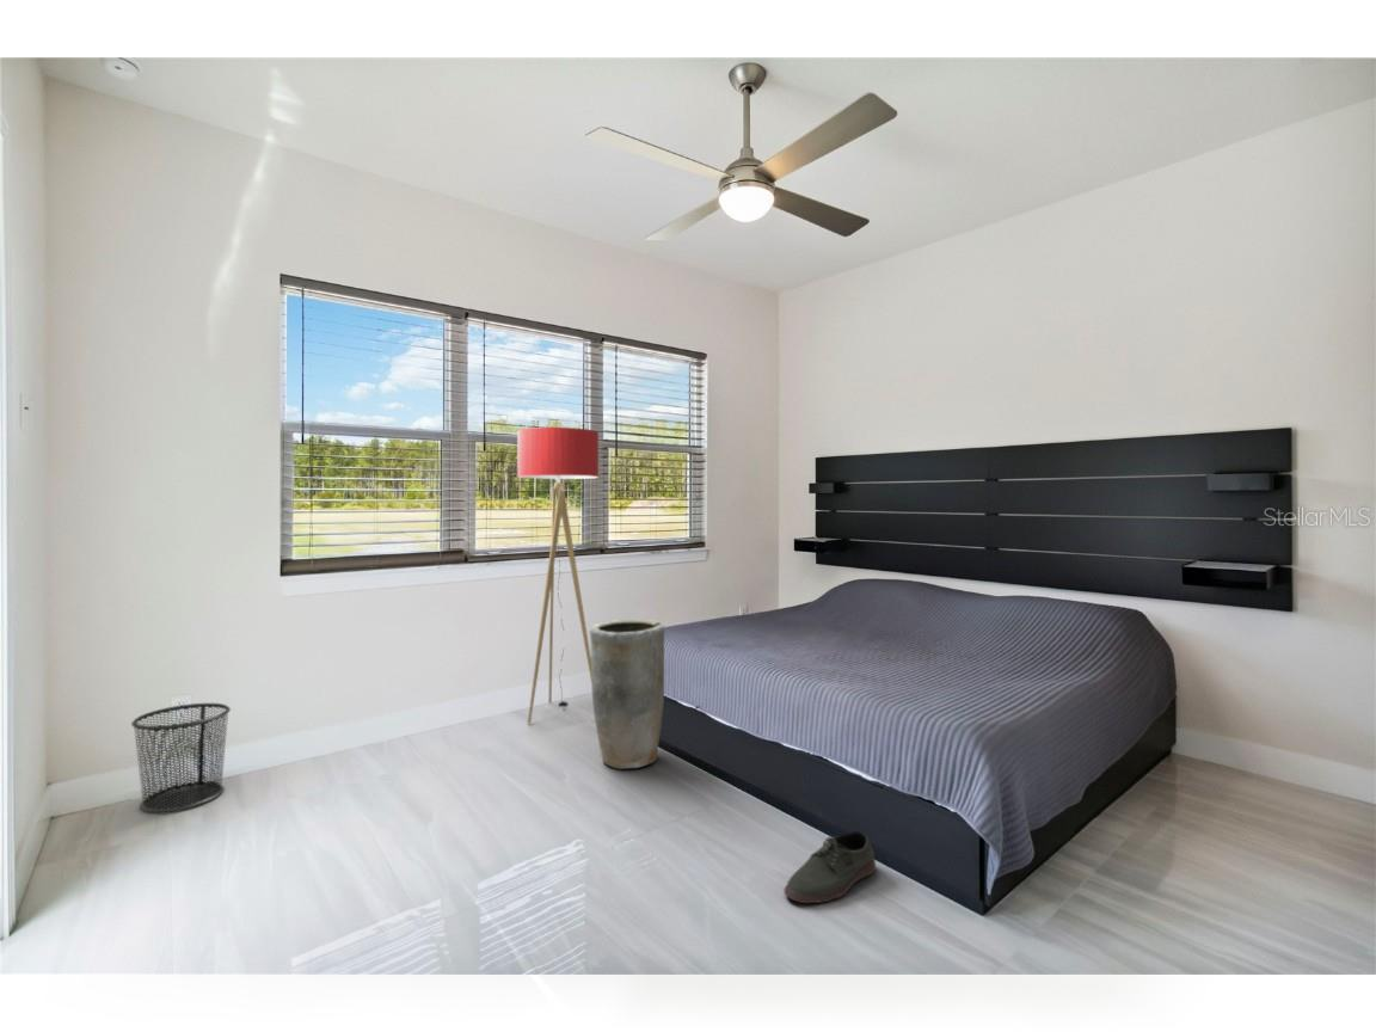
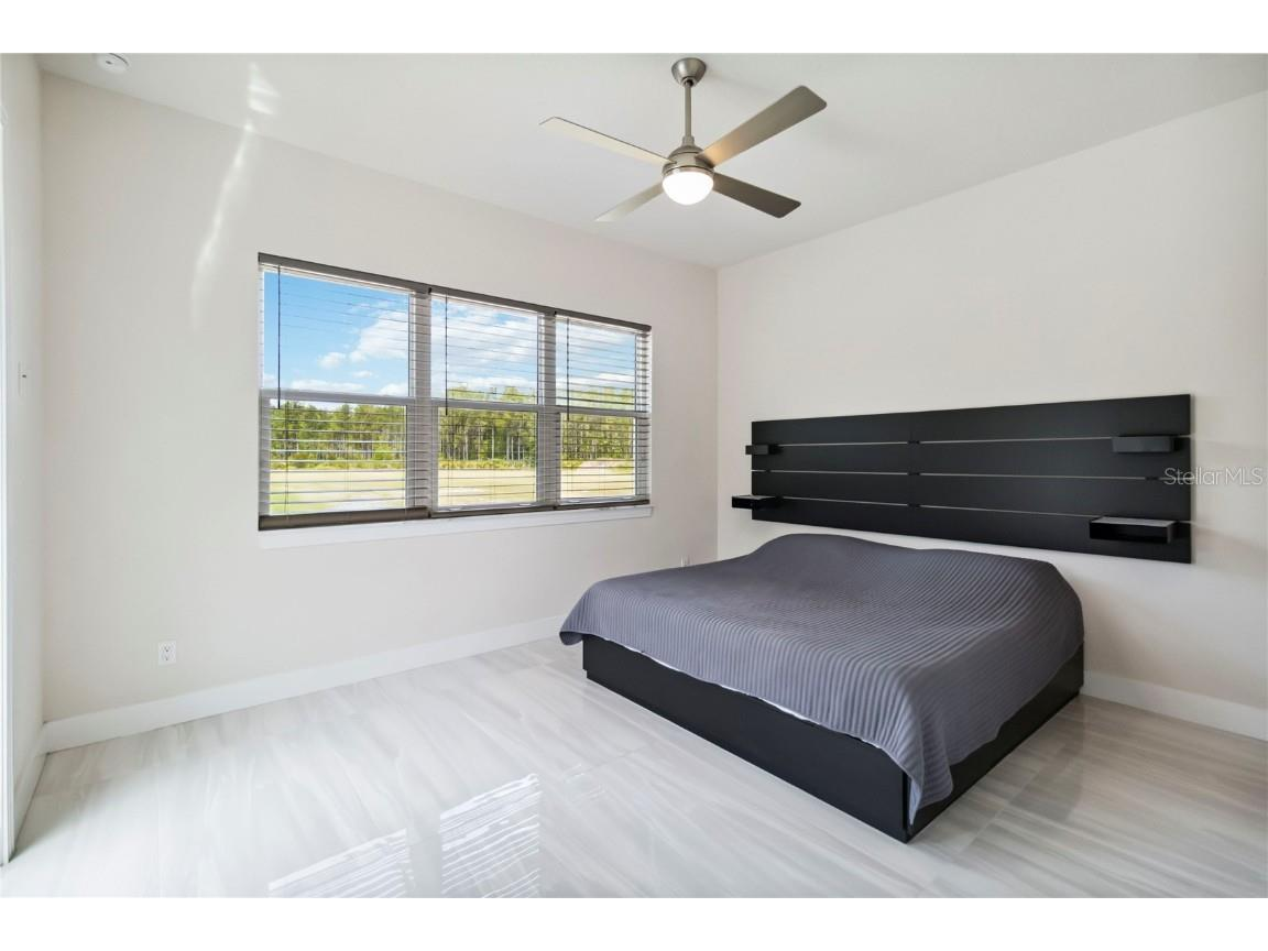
- floor lamp (559, 572)
- vase (627, 692)
- waste bin (183, 756)
- shoe (833, 862)
